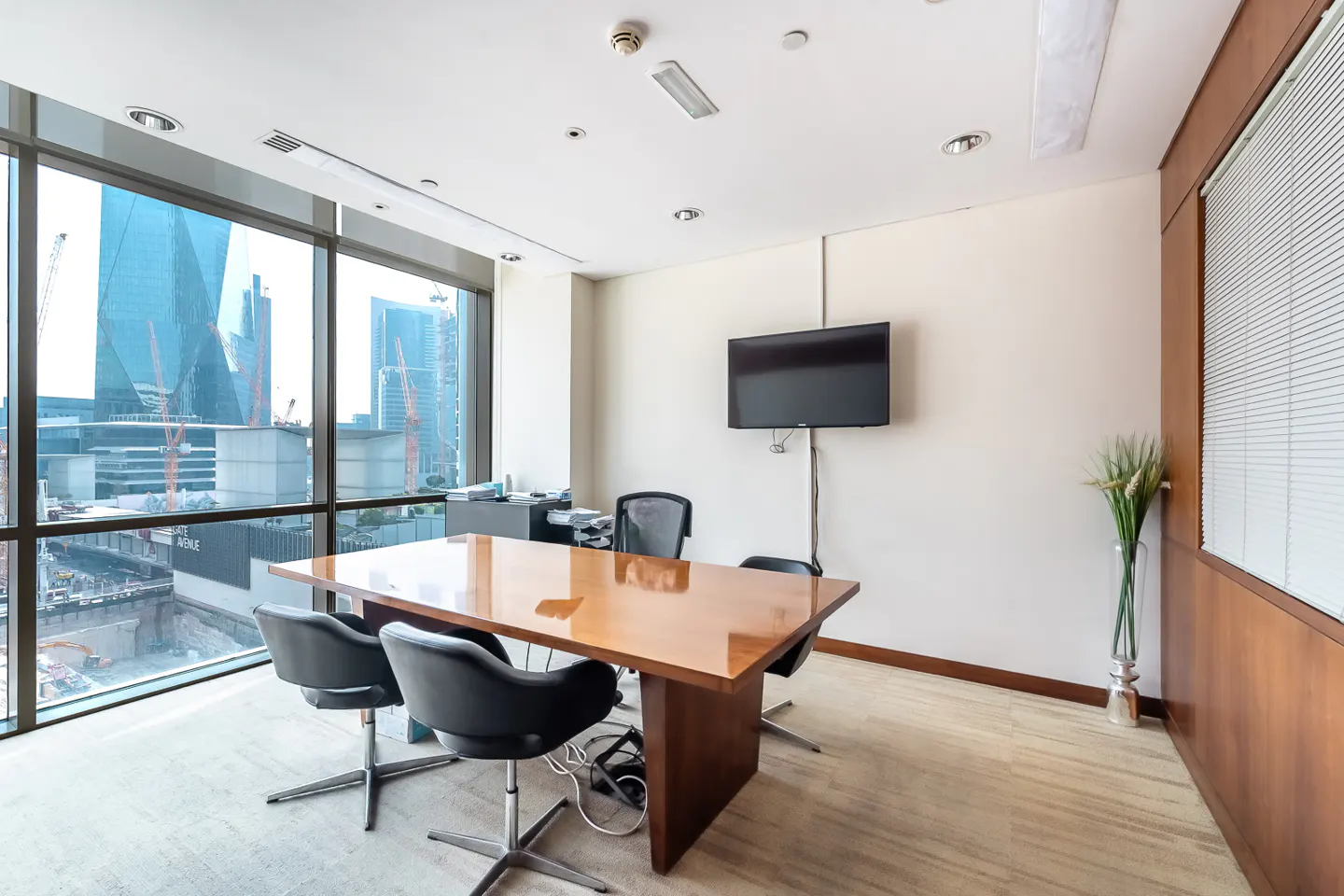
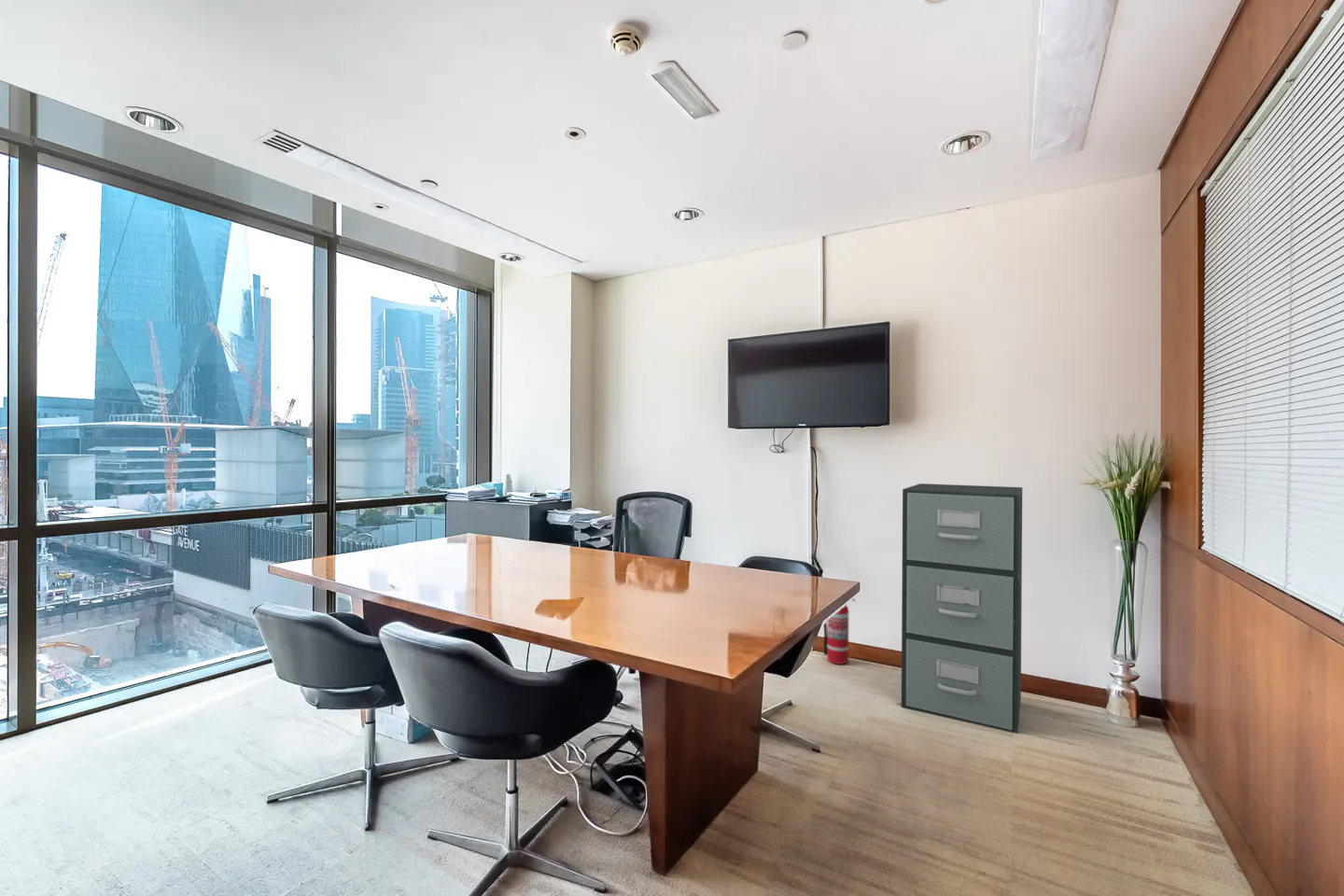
+ filing cabinet (962, 595)
+ fire extinguisher (836, 623)
